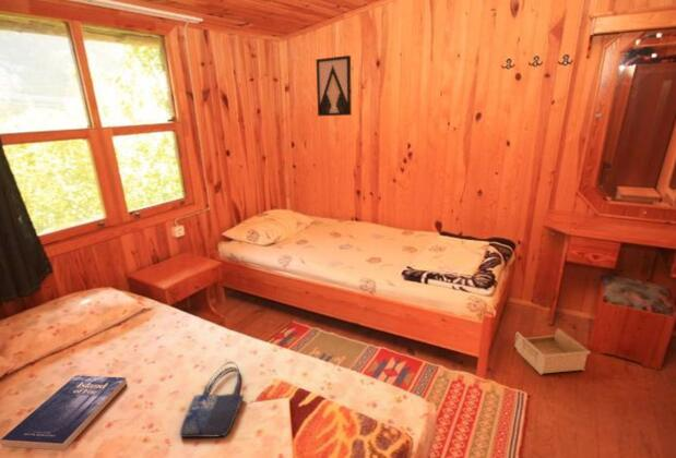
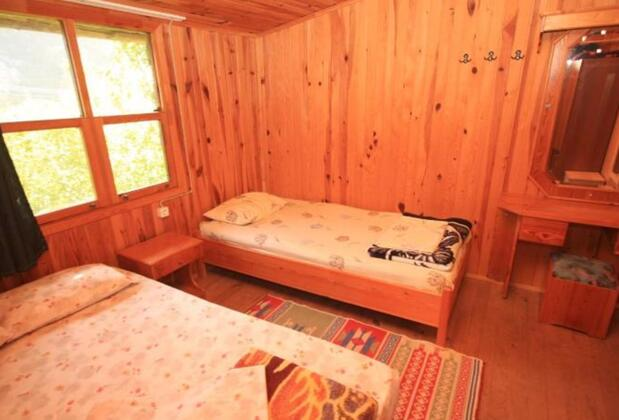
- wall art (333, 86)
- storage bin (548, 349)
- shopping bag (218, 395)
- book (70, 408)
